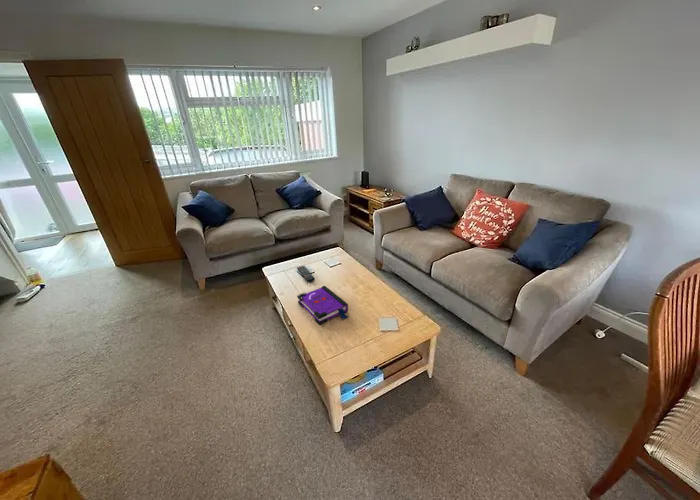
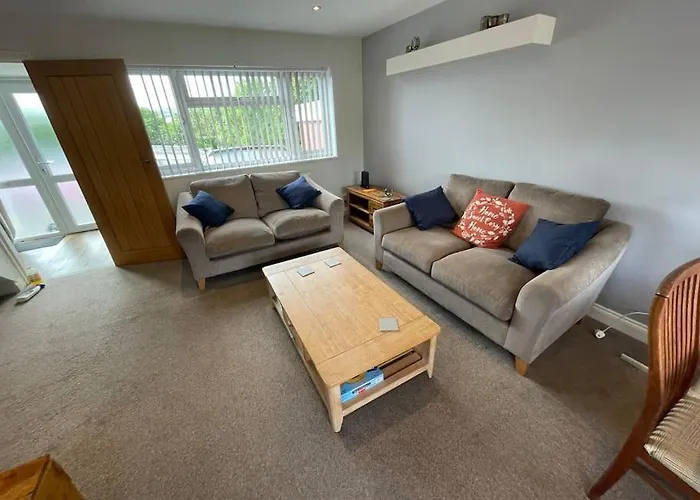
- remote control (305, 273)
- board game (324, 305)
